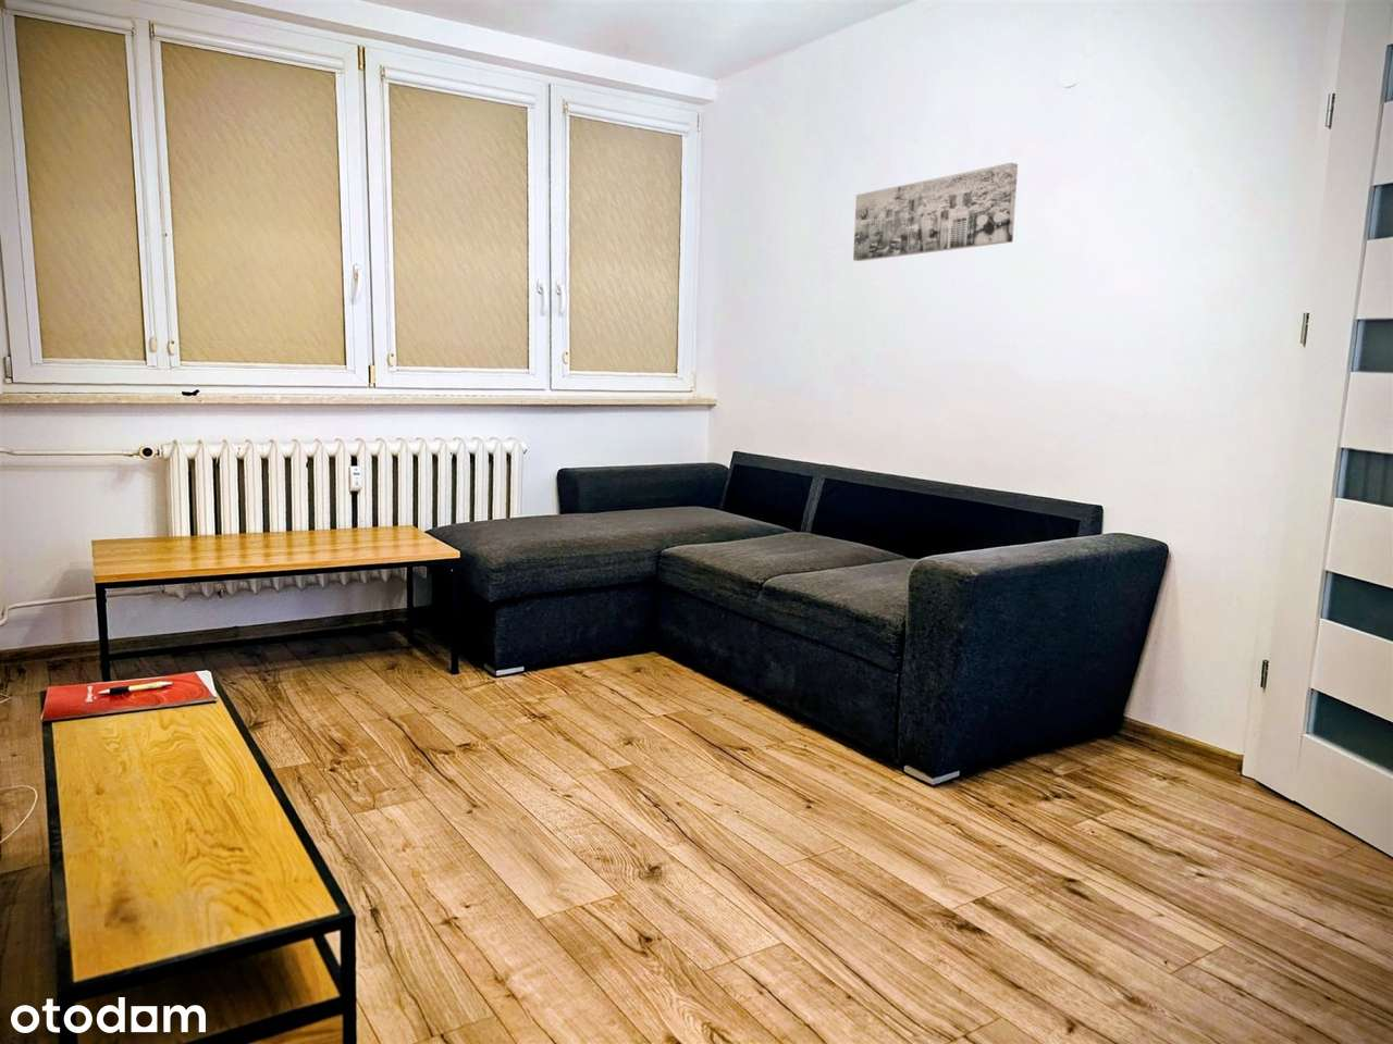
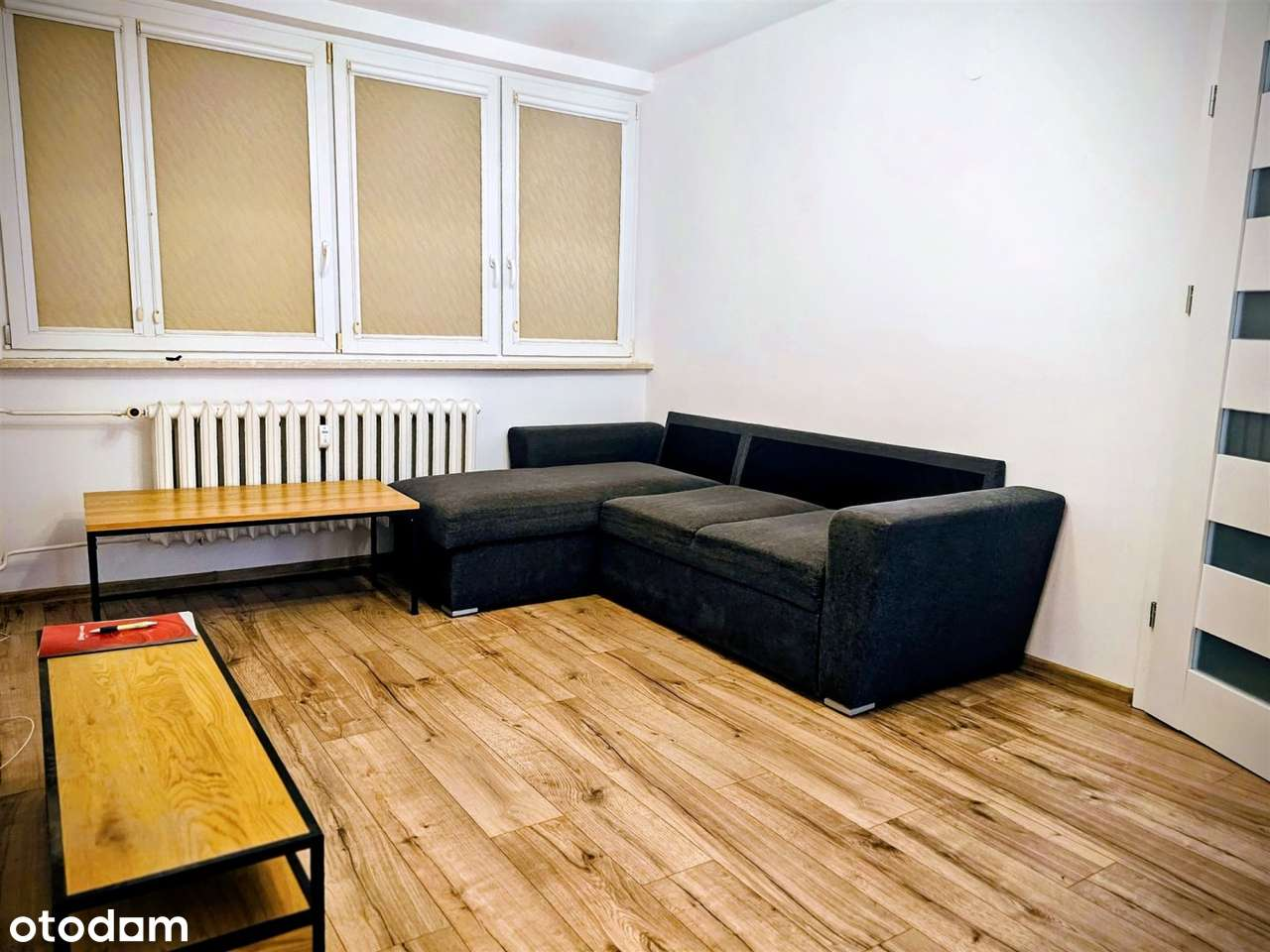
- wall art (927, 216)
